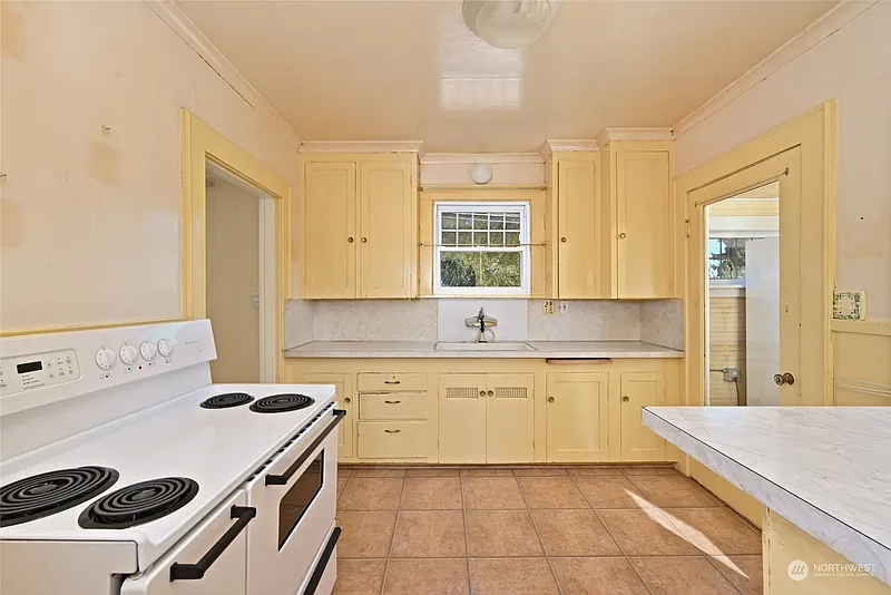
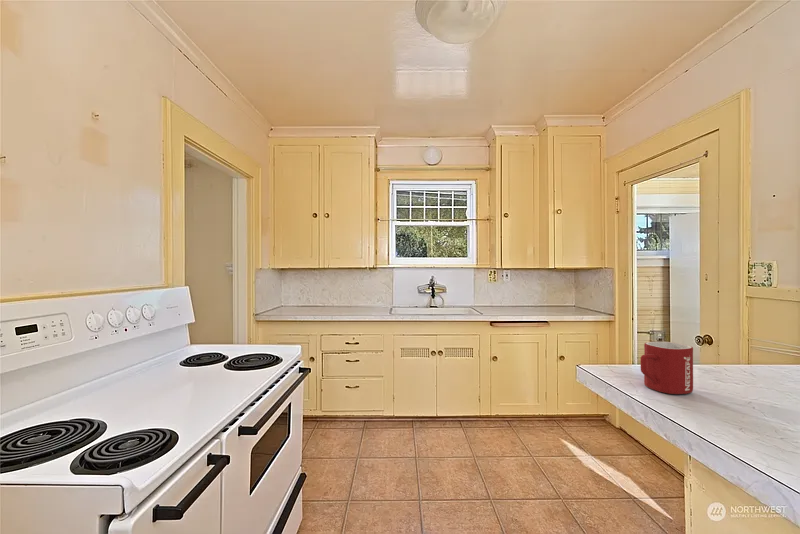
+ mug (662, 367)
